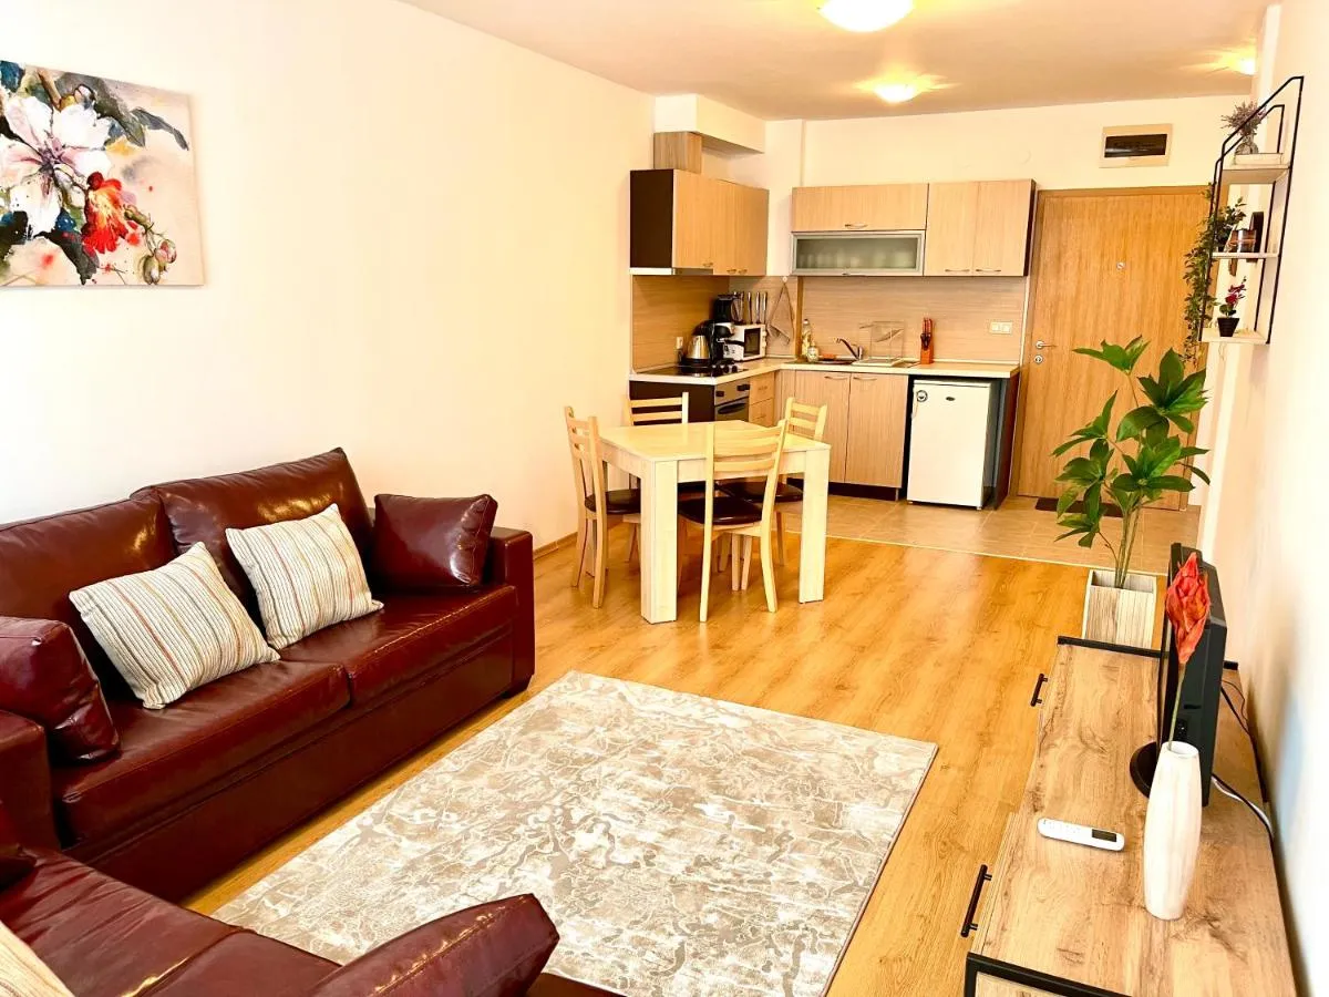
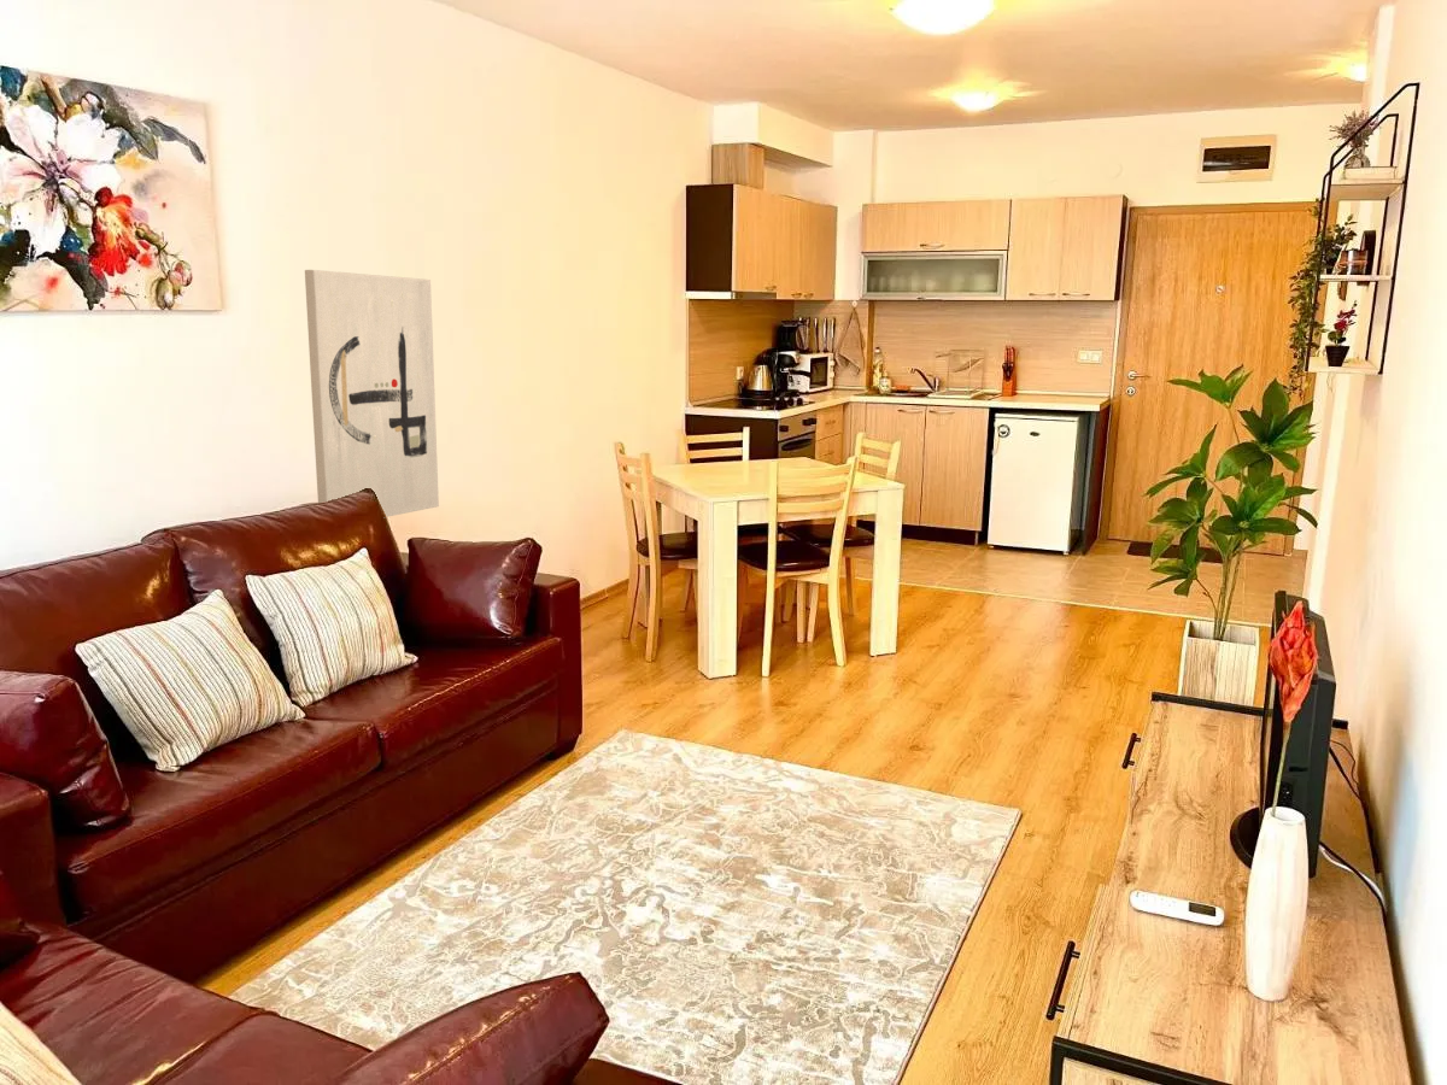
+ wall art (376, 398)
